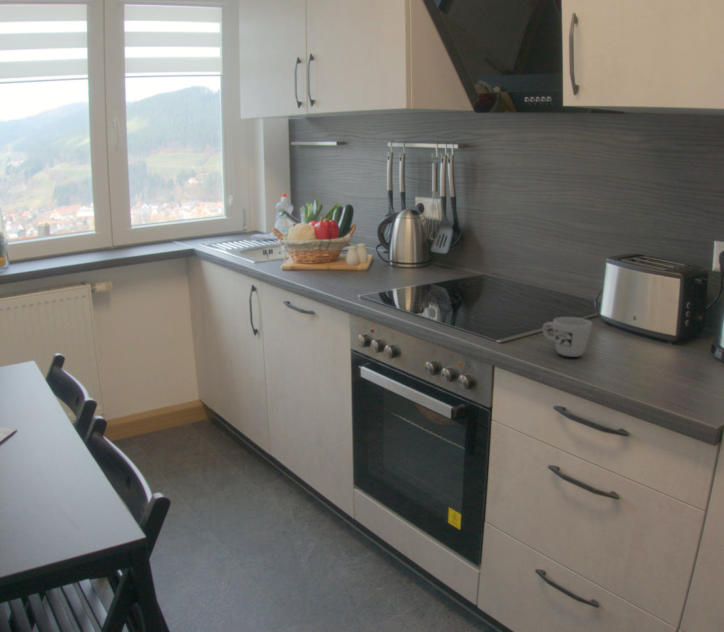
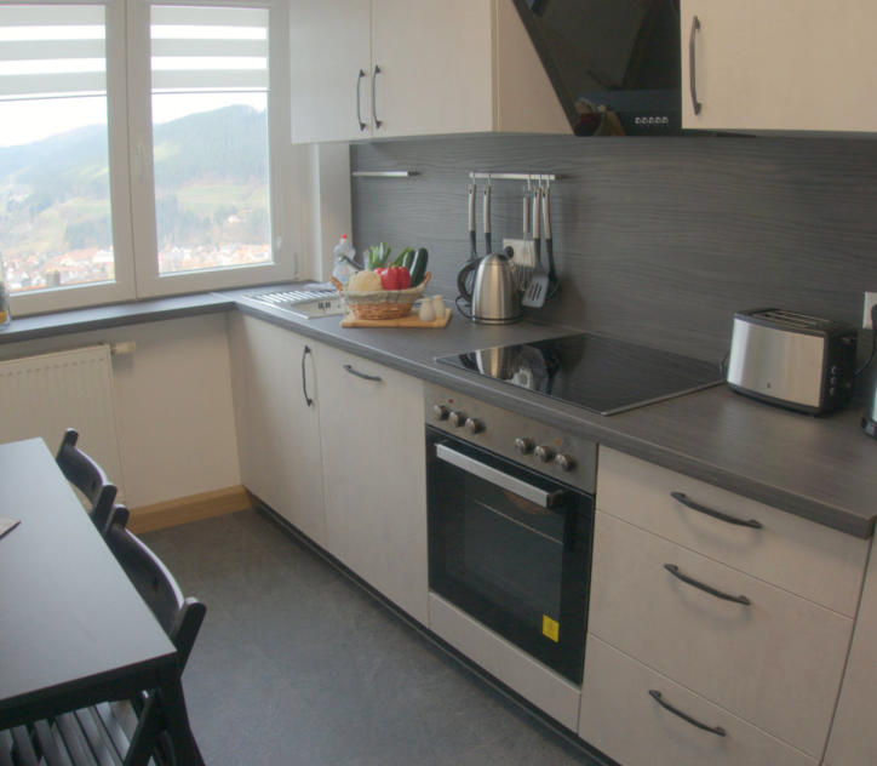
- mug (565, 336)
